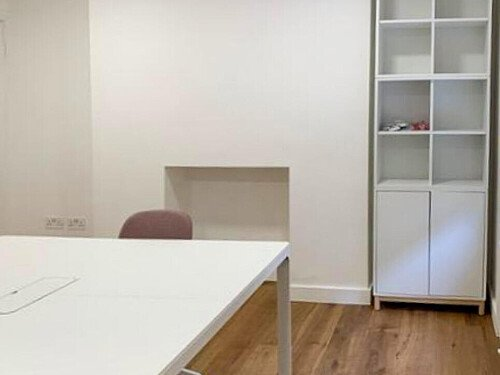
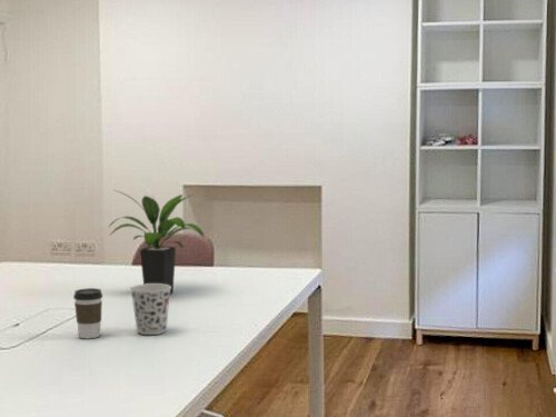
+ potted plant (158, 240)
+ cup (151, 309)
+ coffee cup (88, 312)
